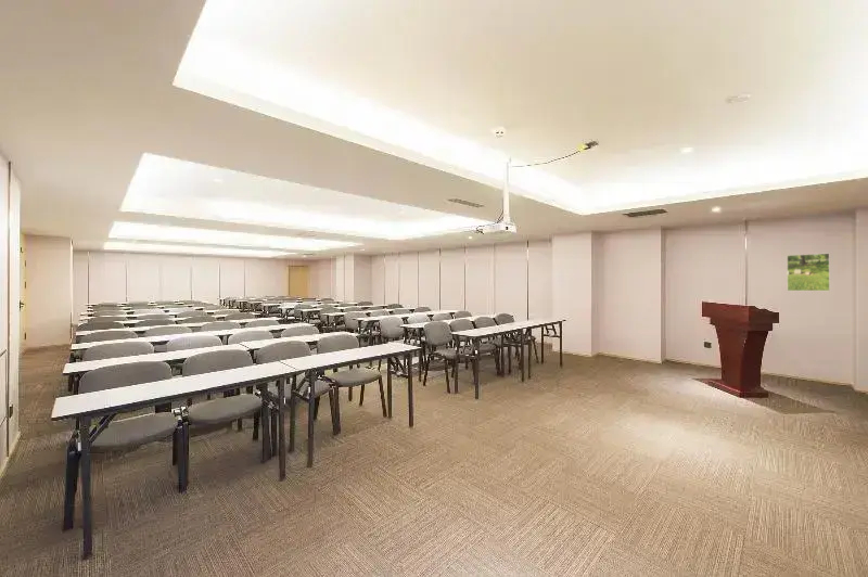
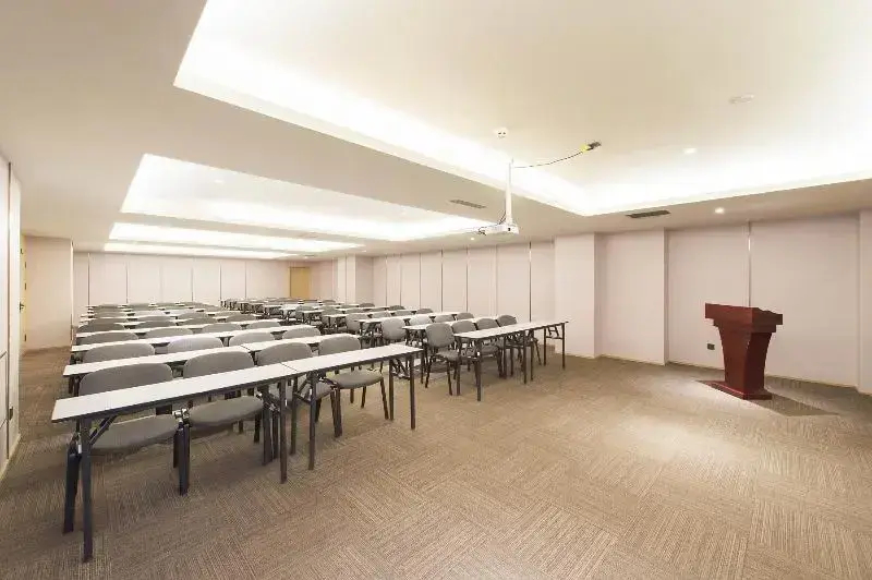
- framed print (807, 272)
